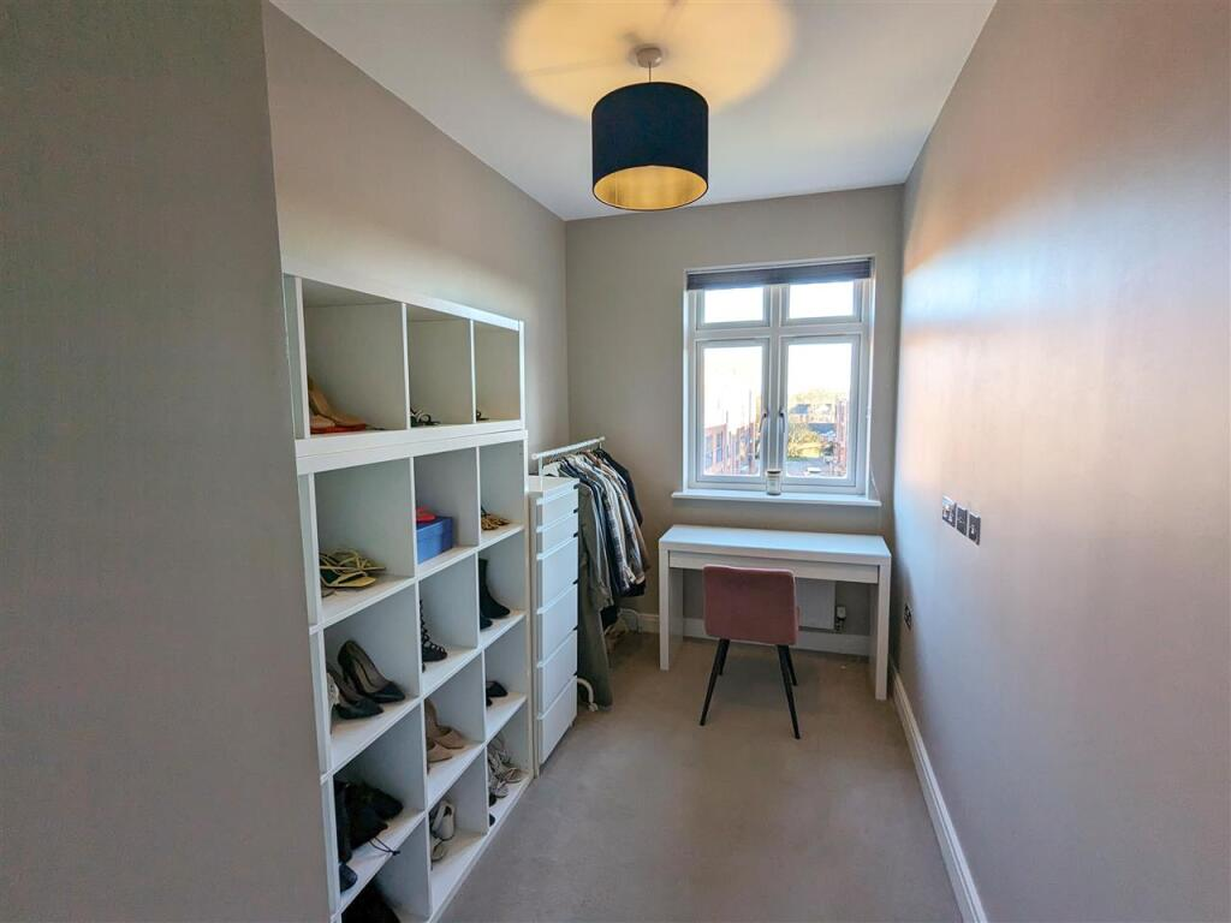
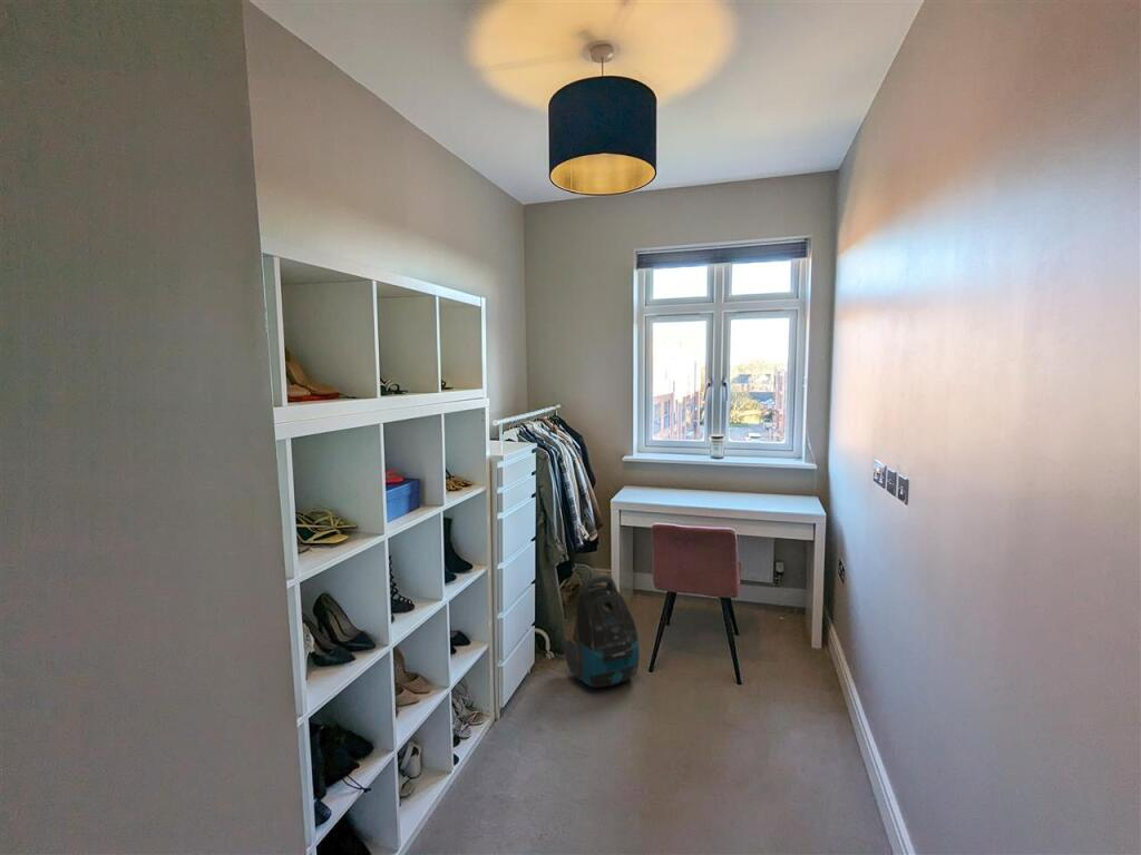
+ vacuum cleaner (603, 629)
